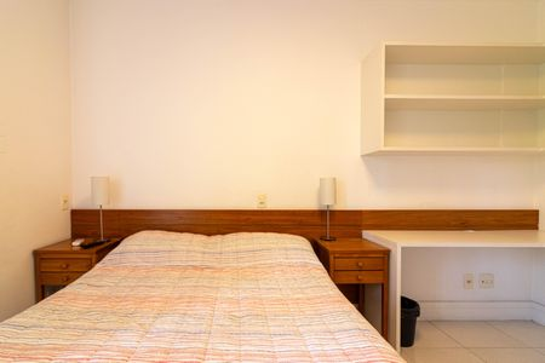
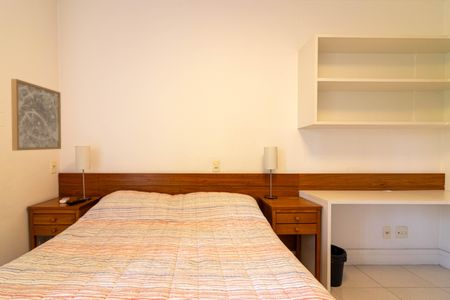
+ wall art (39, 118)
